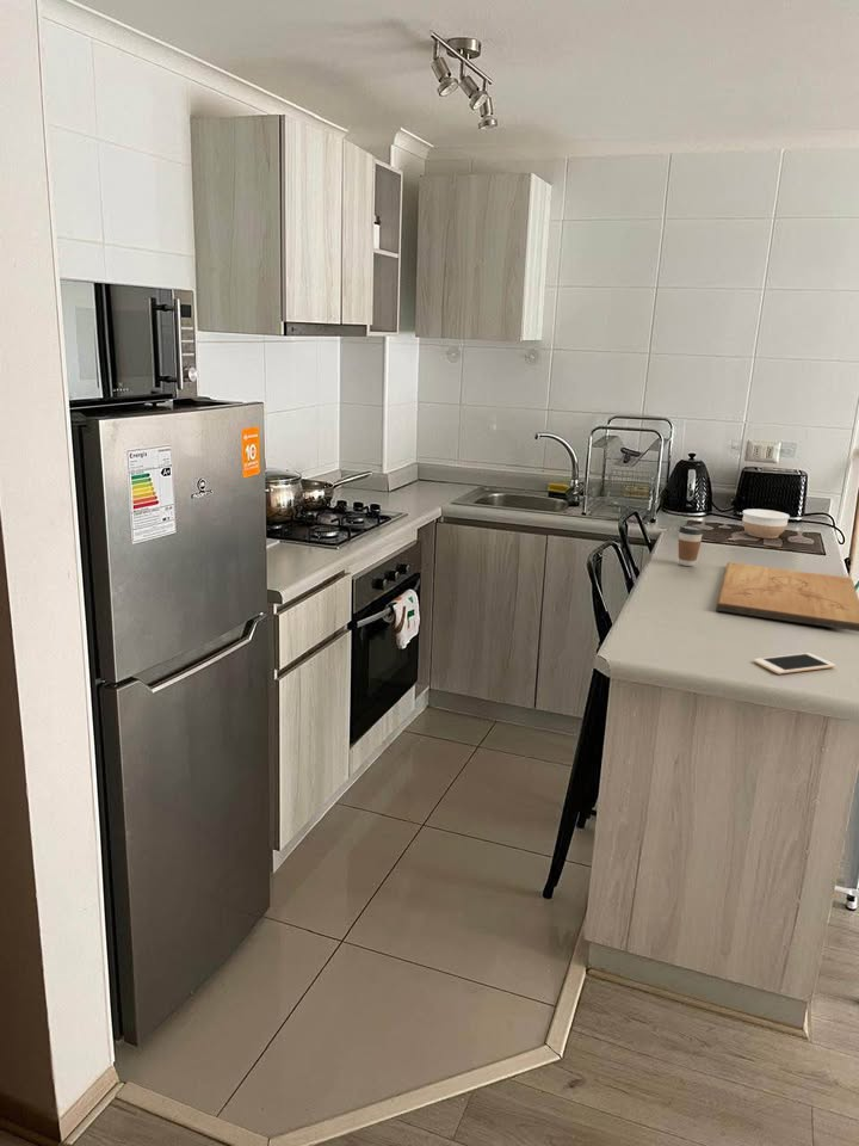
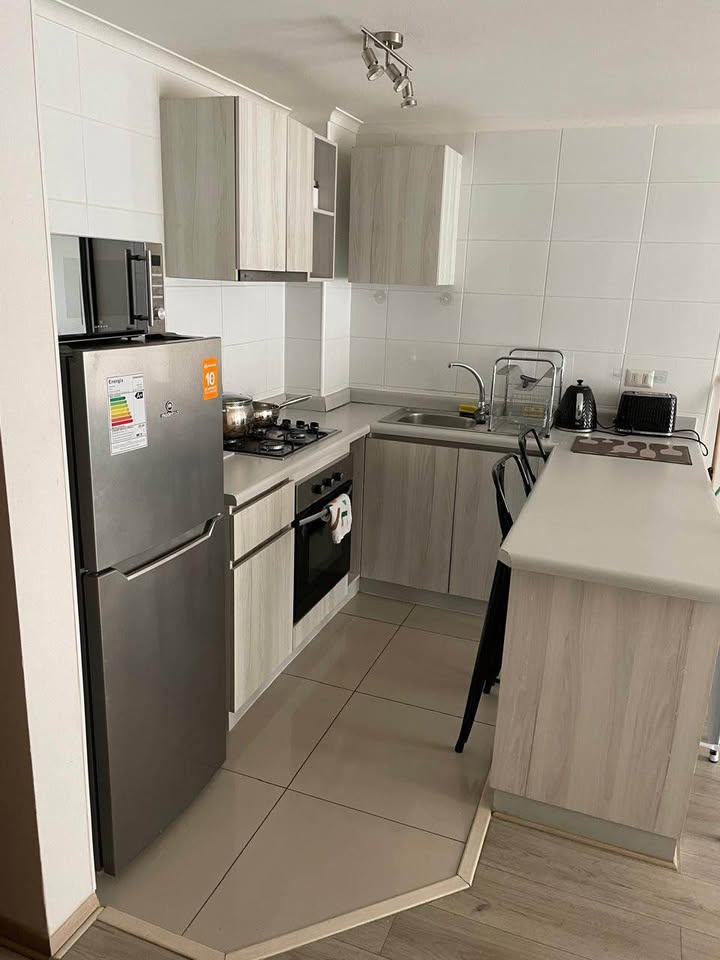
- bowl (764, 524)
- coffee cup (688, 546)
- cutting board (789, 592)
- cell phone (793, 663)
